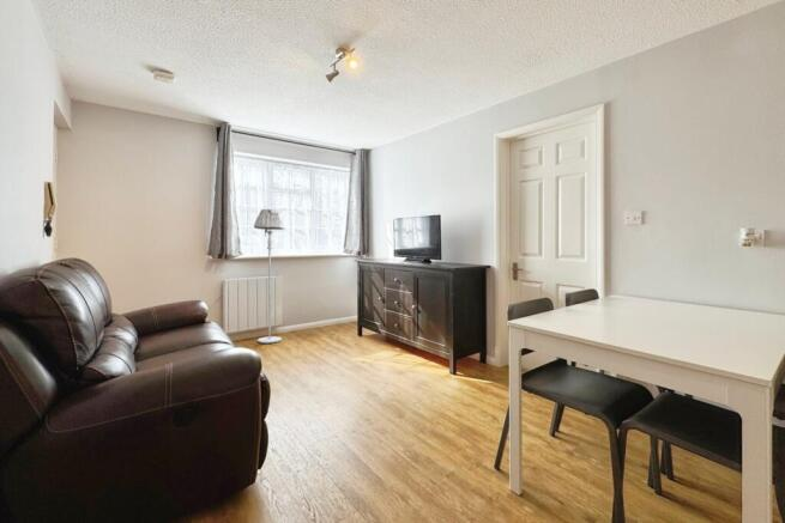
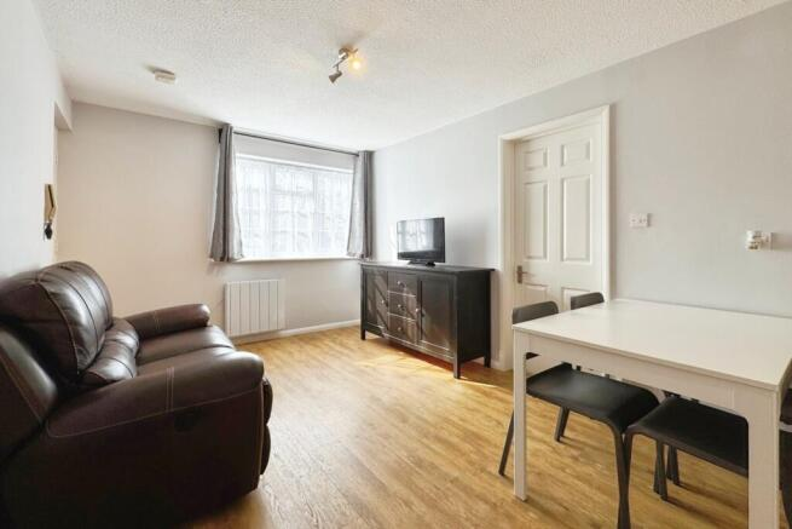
- floor lamp (268, 275)
